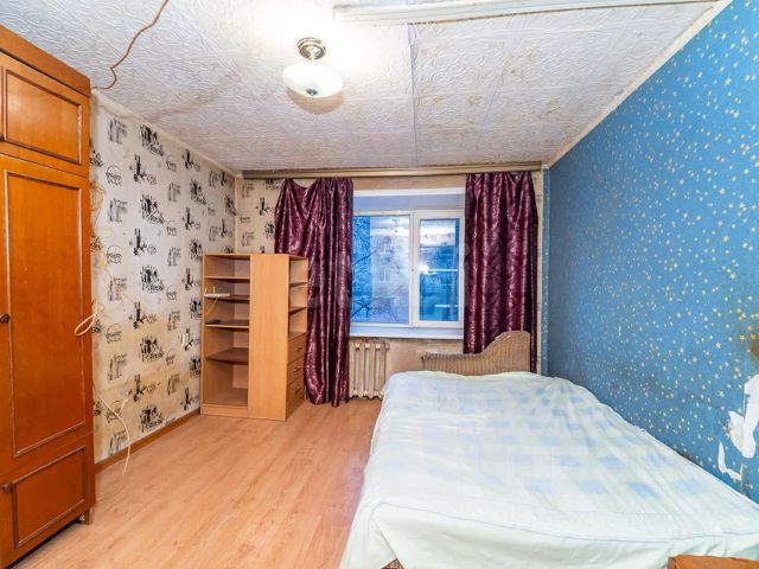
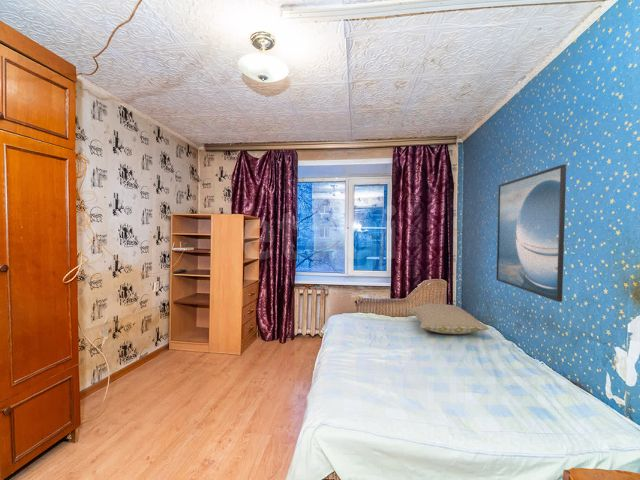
+ pillow (443, 318)
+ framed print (524, 233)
